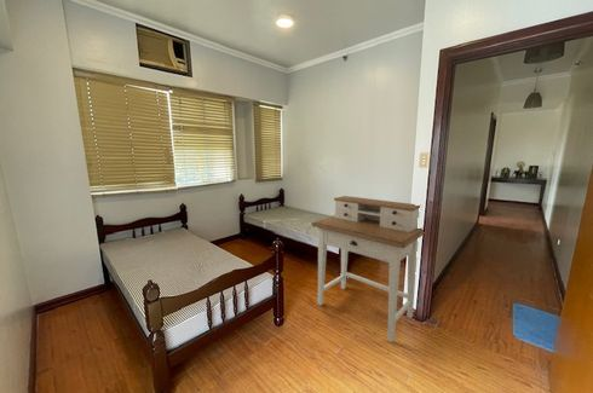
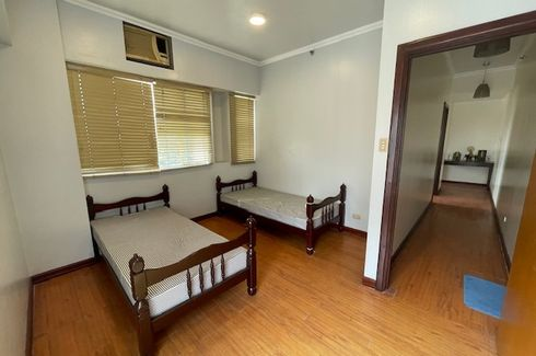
- desk (365, 255)
